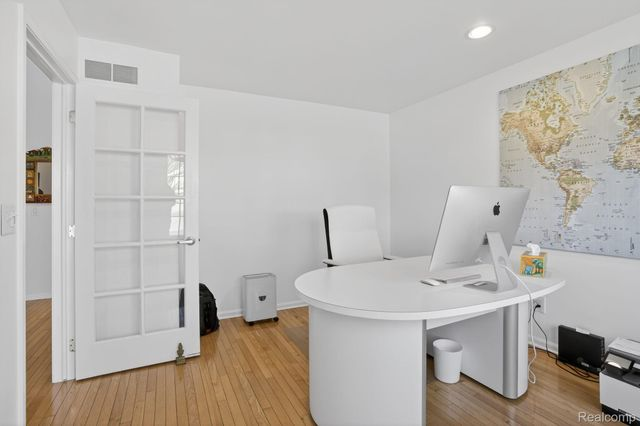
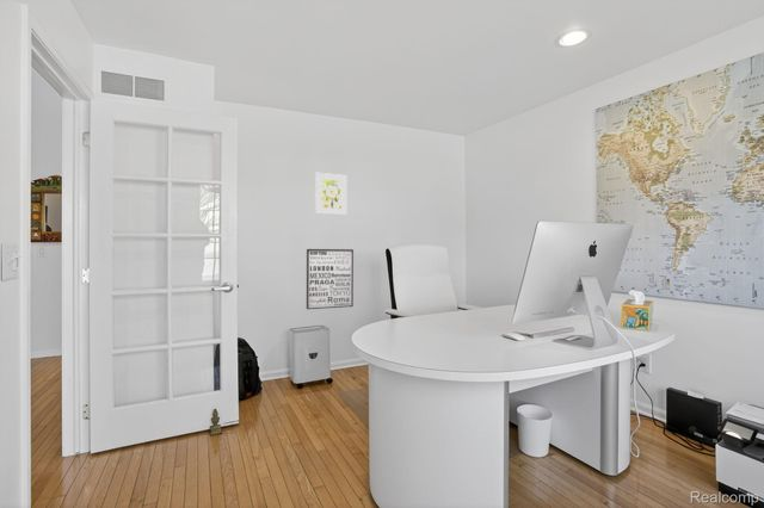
+ wall art (329, 278)
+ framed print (331, 193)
